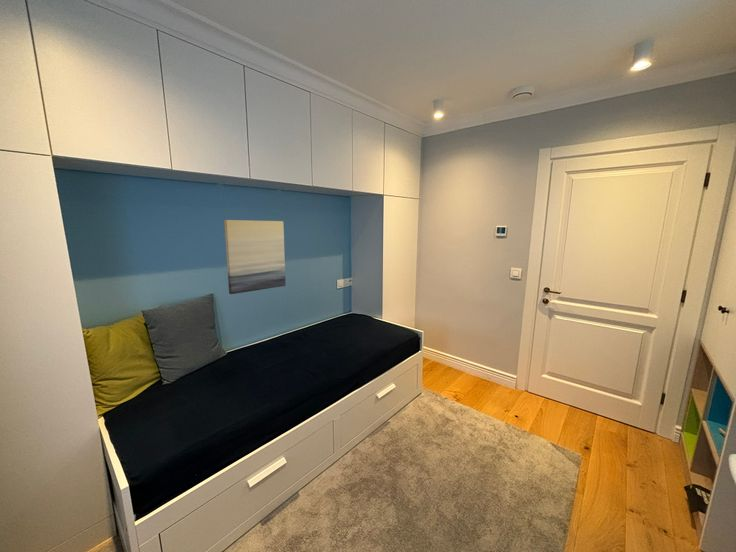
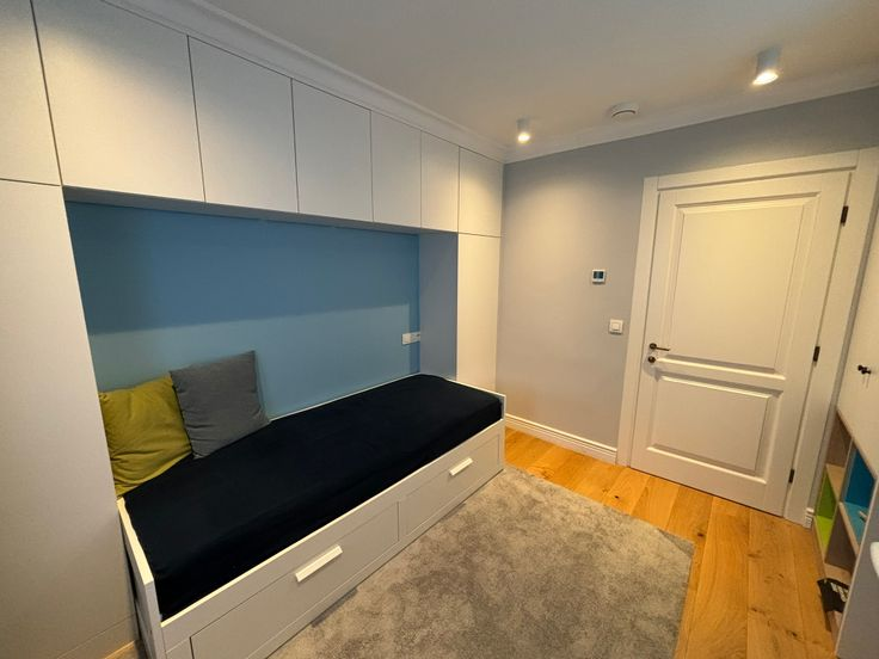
- wall art (257, 255)
